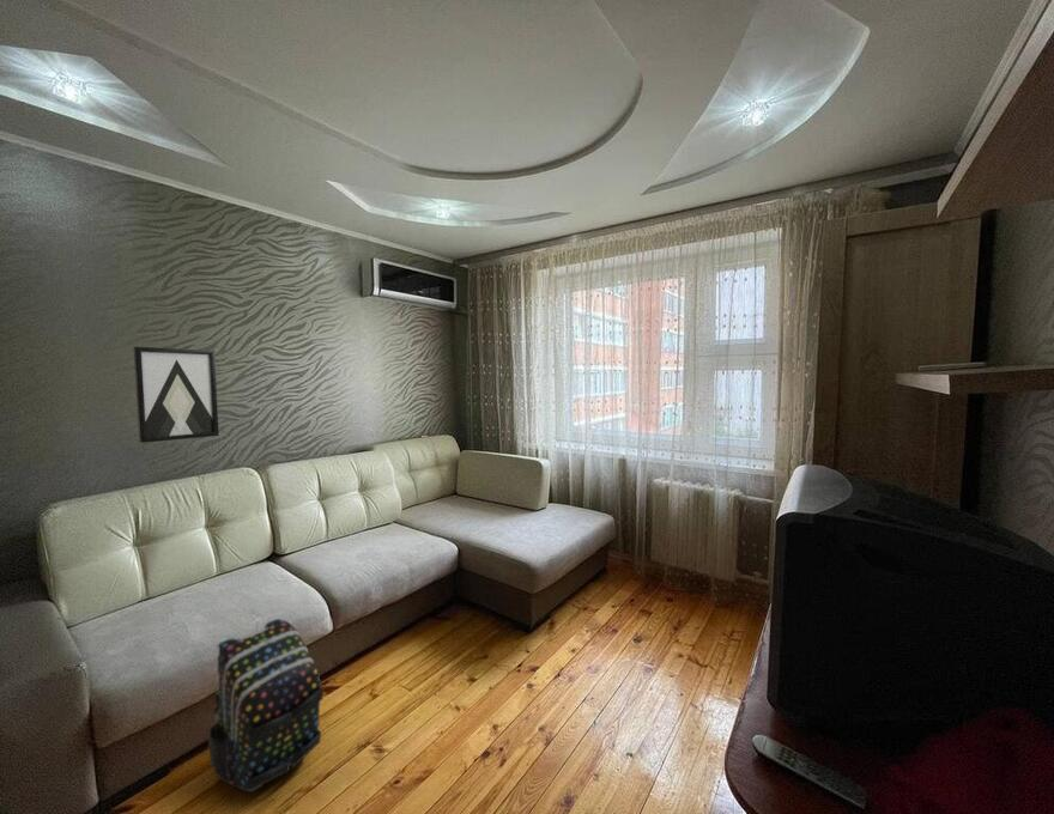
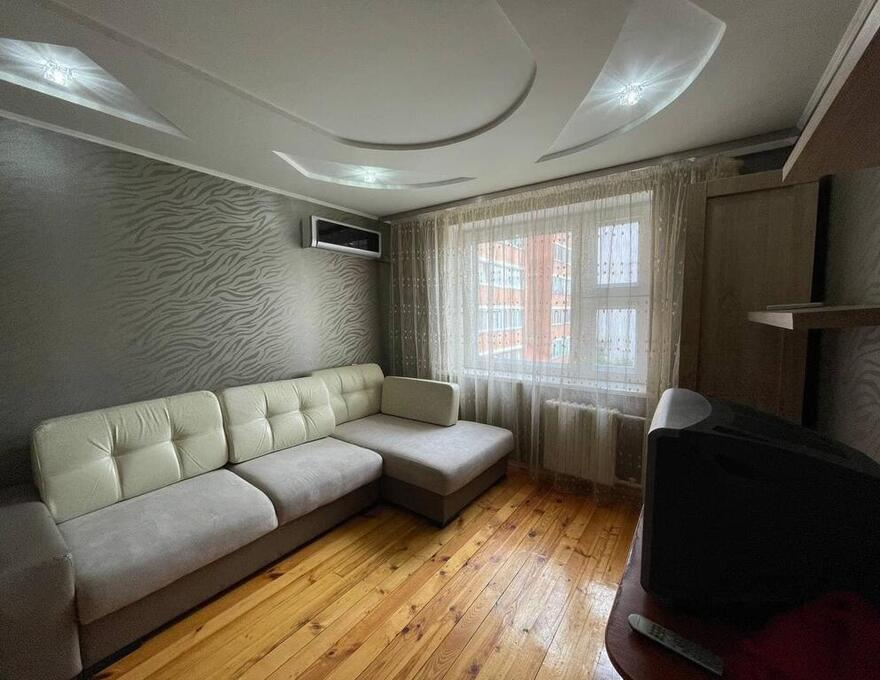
- wall art (178, 394)
- backpack (266, 699)
